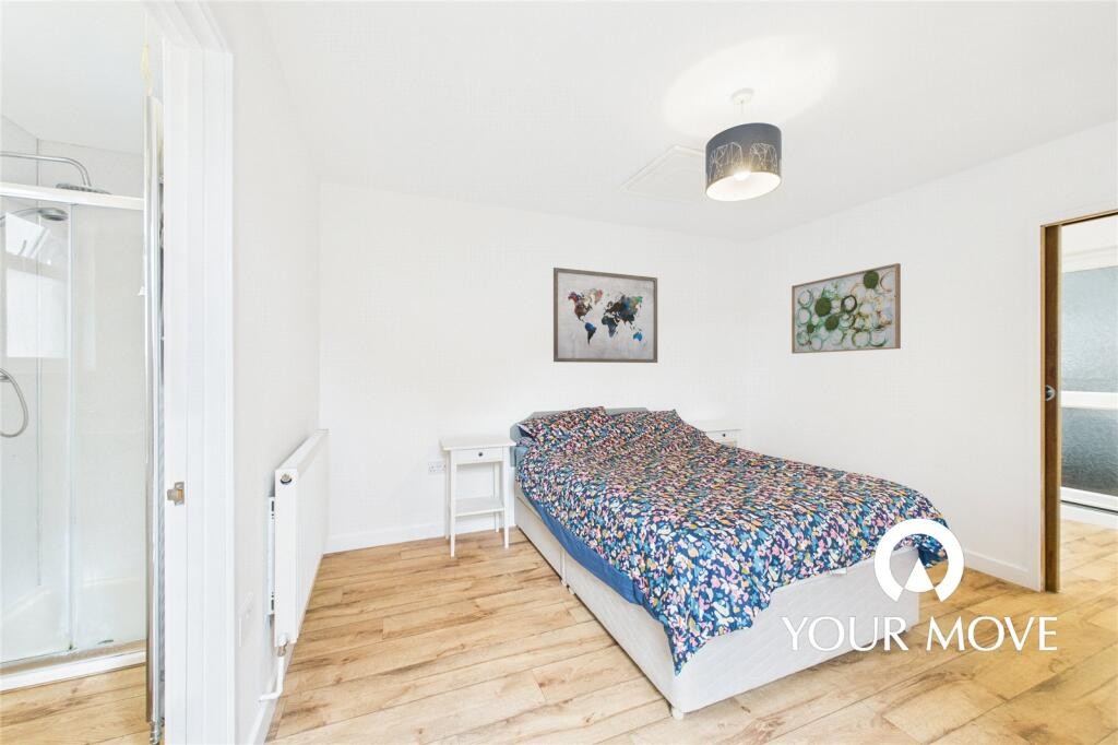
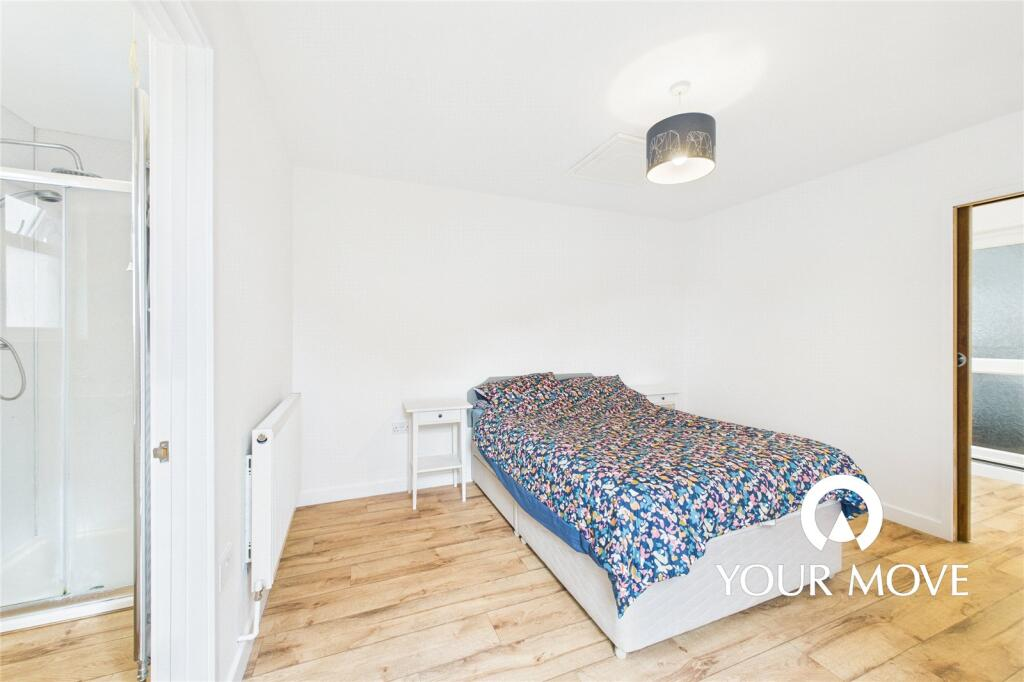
- wall art (838, 314)
- wall art (608, 317)
